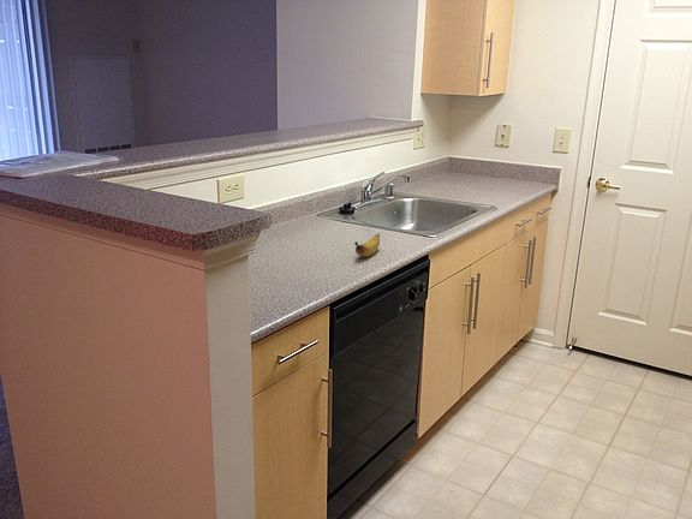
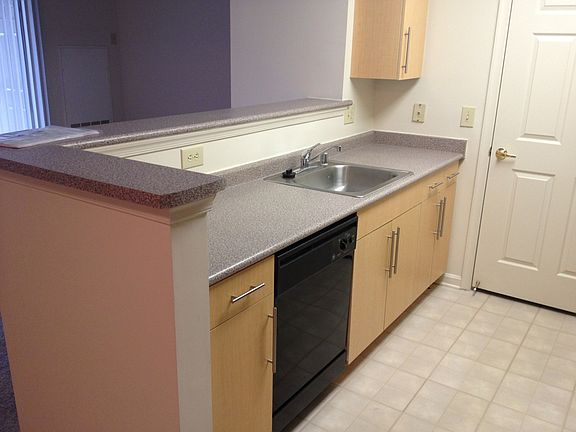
- banana (366, 245)
